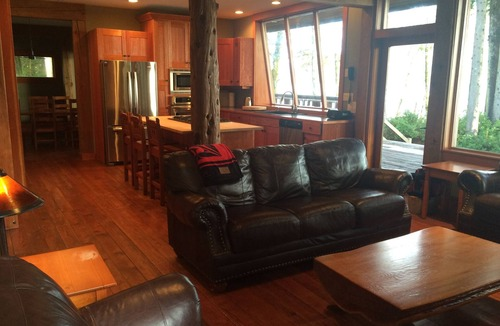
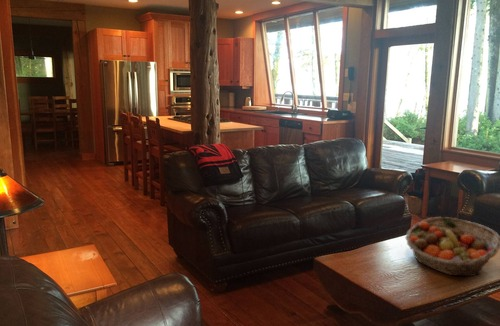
+ fruit basket (450, 245)
